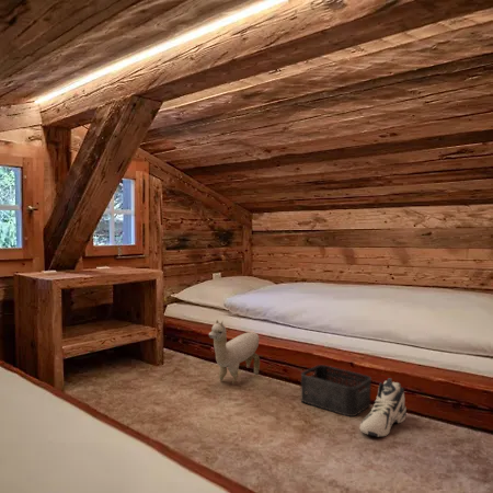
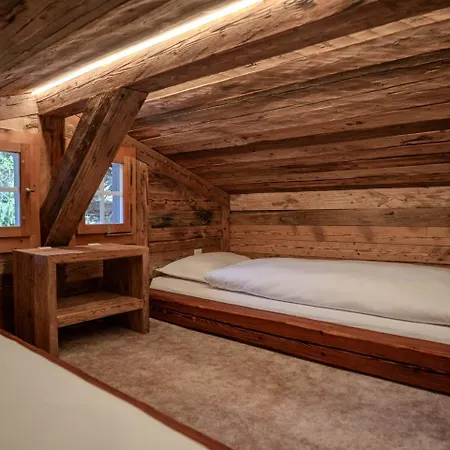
- sneaker (383, 403)
- storage bin (335, 389)
- plush toy (232, 348)
